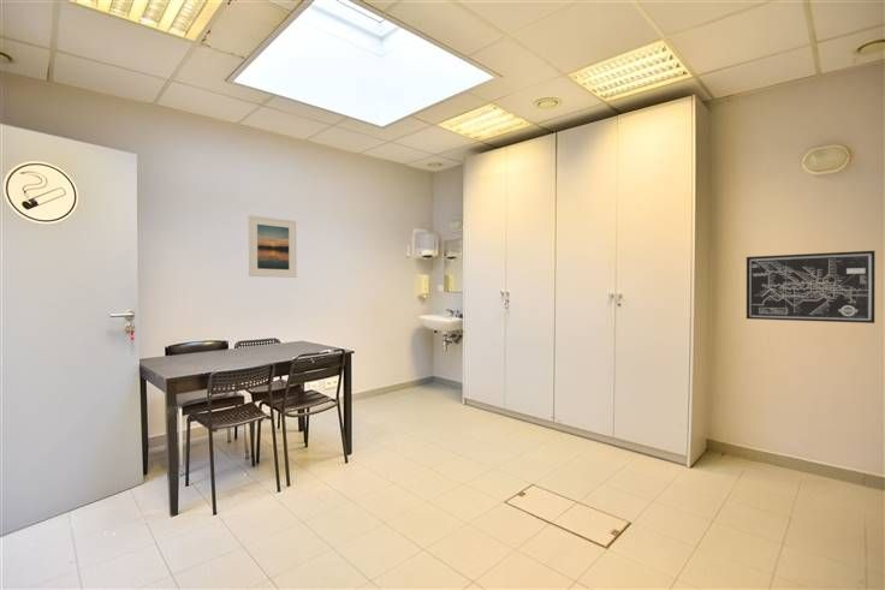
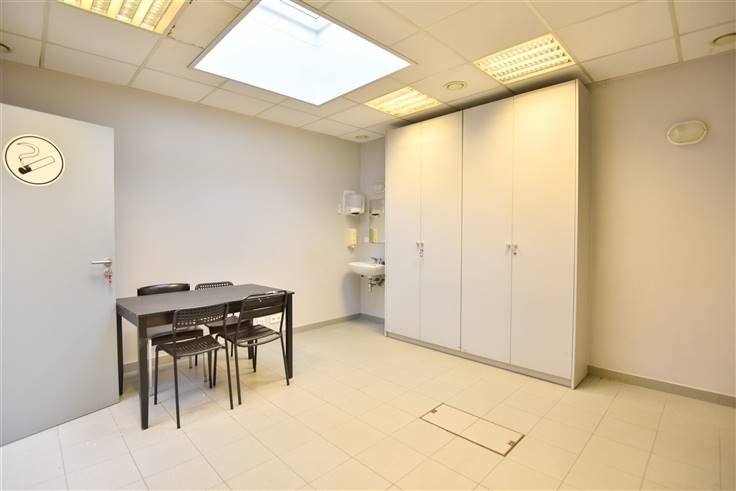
- wall art (806, 287)
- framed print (273, 248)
